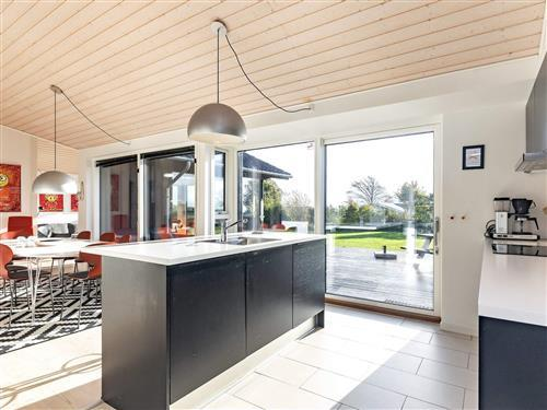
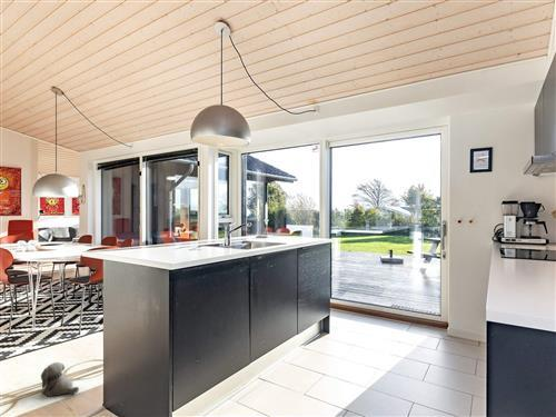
+ plush toy (59, 378)
